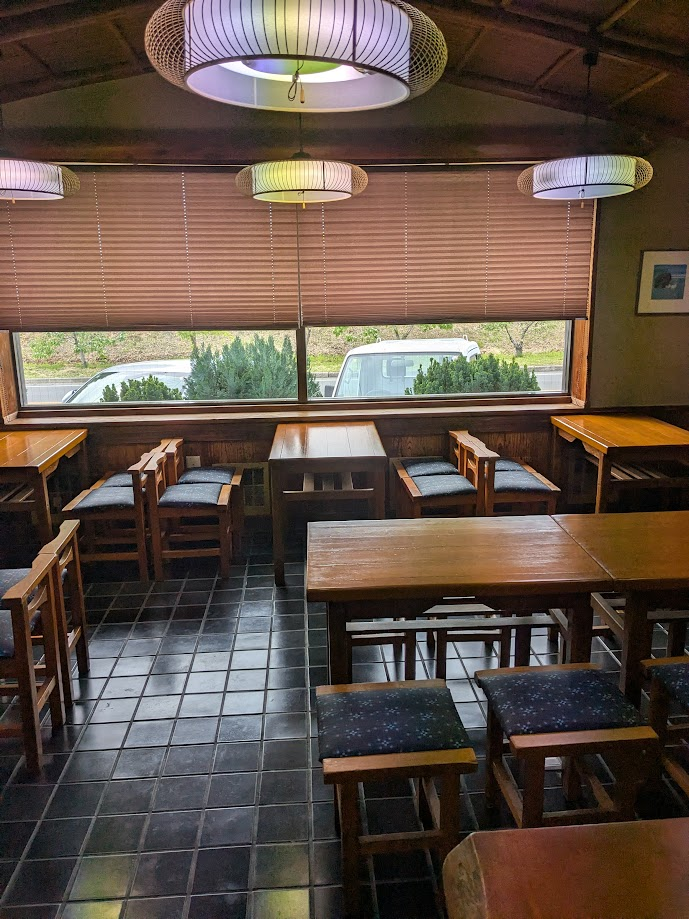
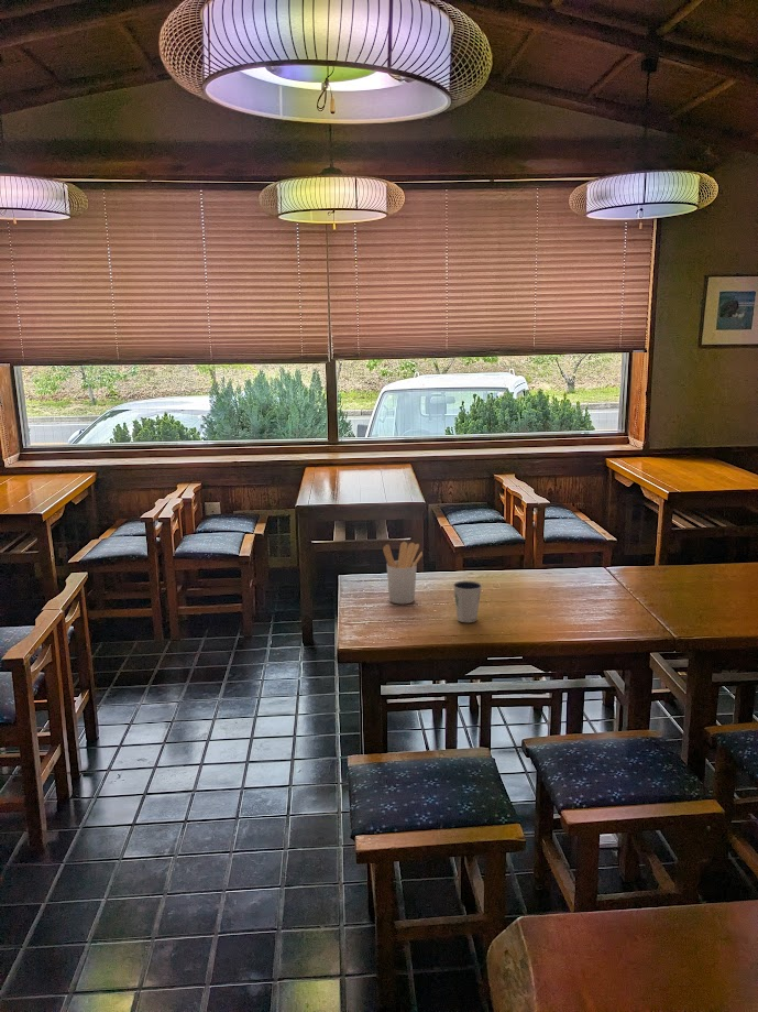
+ utensil holder (404, 570)
+ dixie cup (466, 602)
